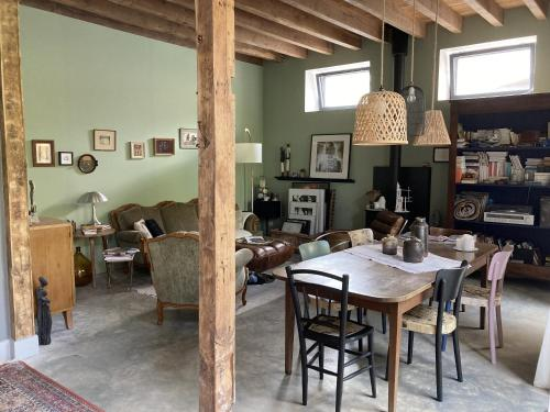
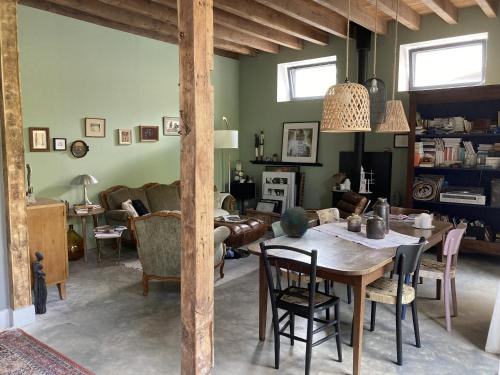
+ decorative bowl (293, 221)
